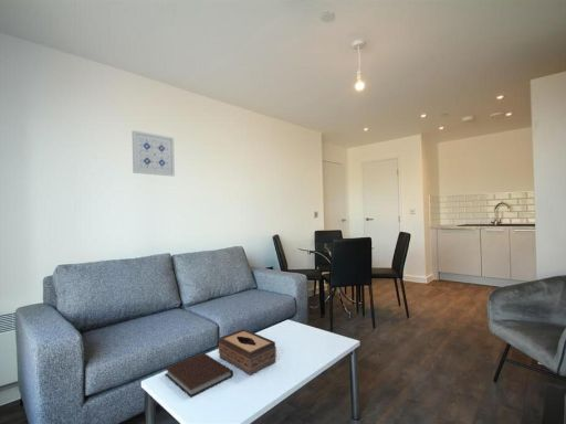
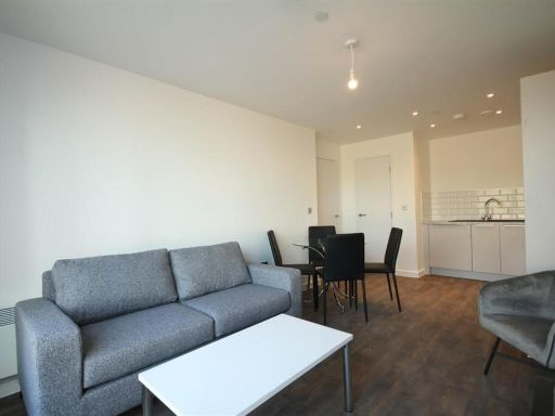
- wall art (154, 153)
- notebook (198, 372)
- tissue box (247, 349)
